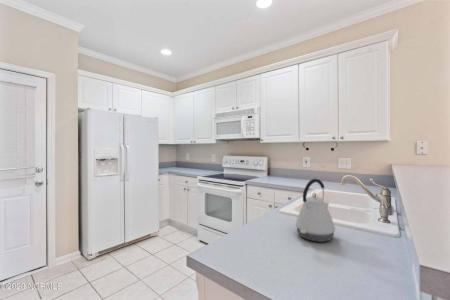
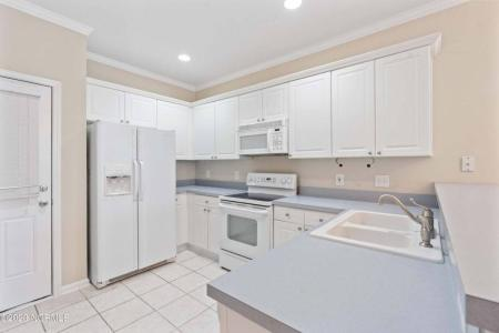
- kettle (315, 207)
